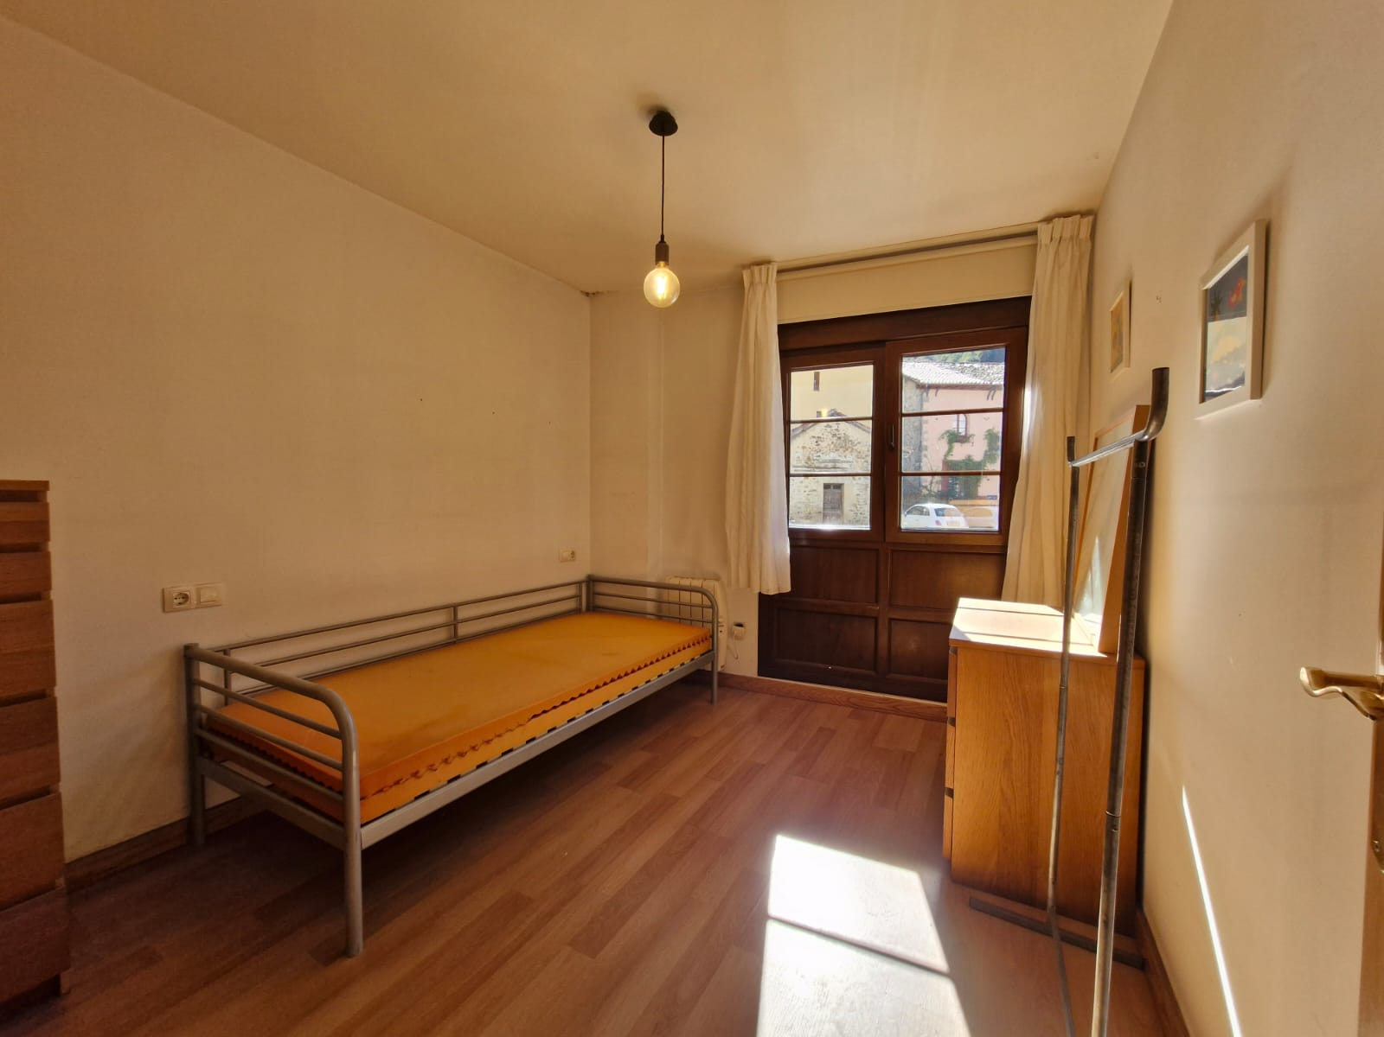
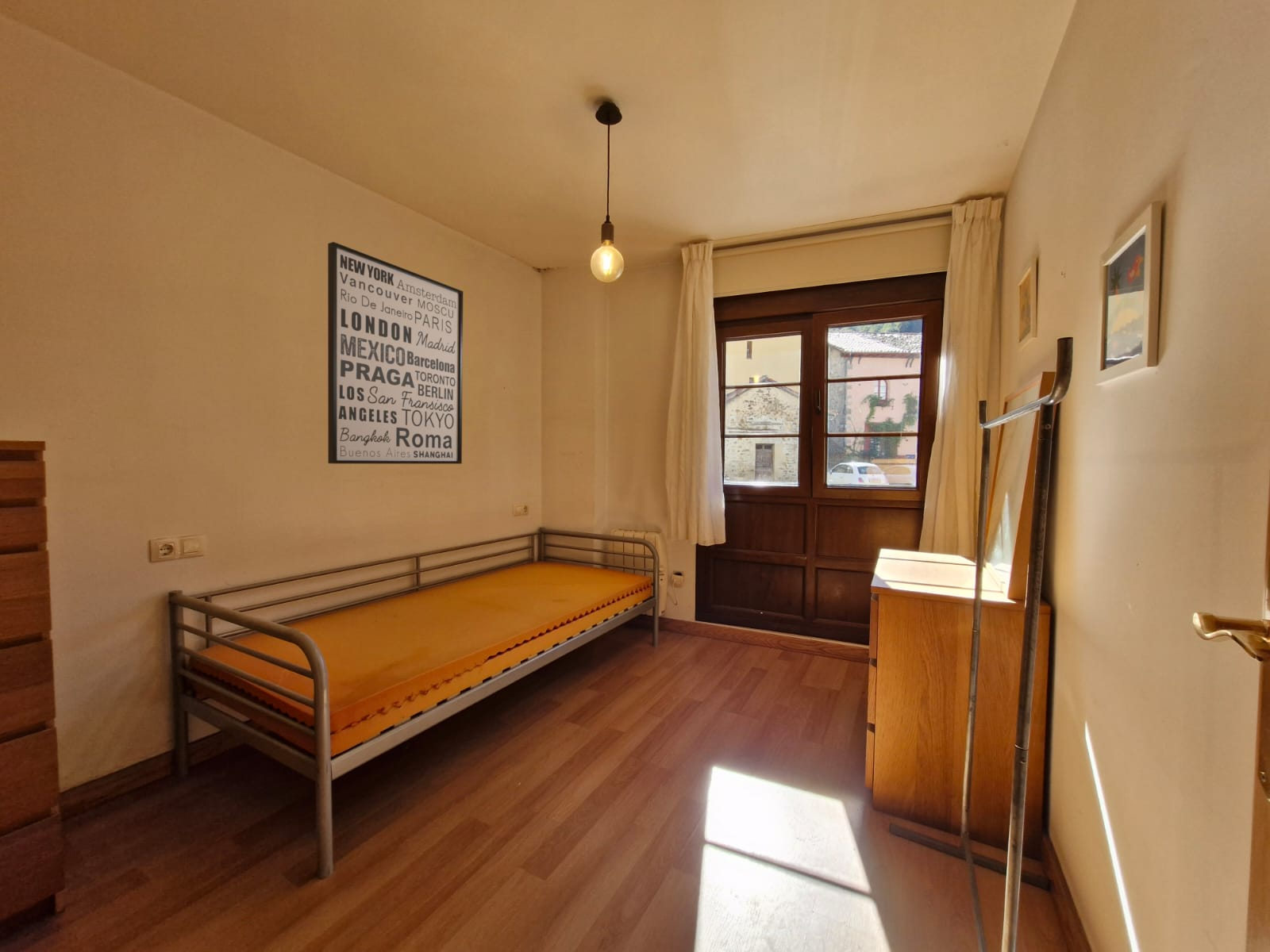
+ wall art (403, 367)
